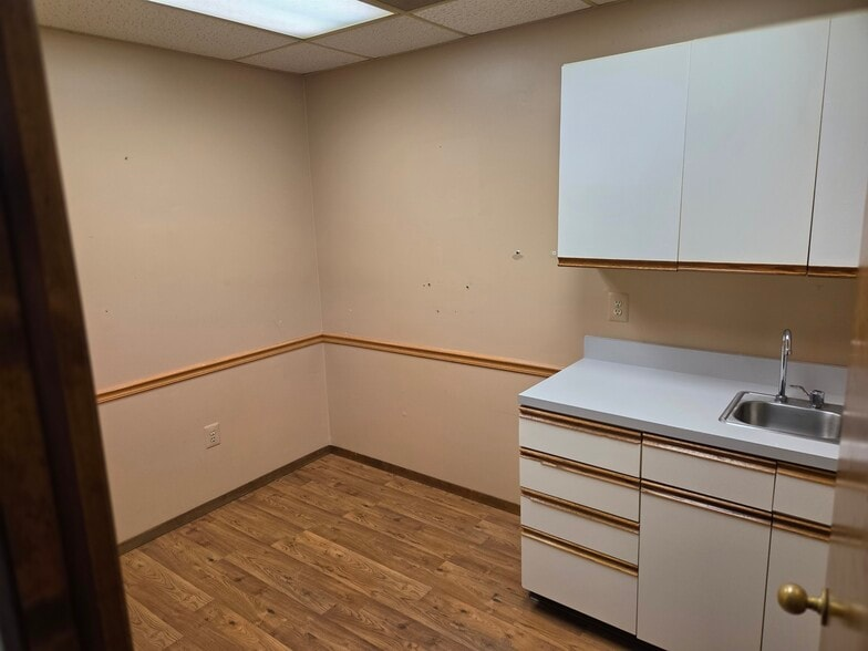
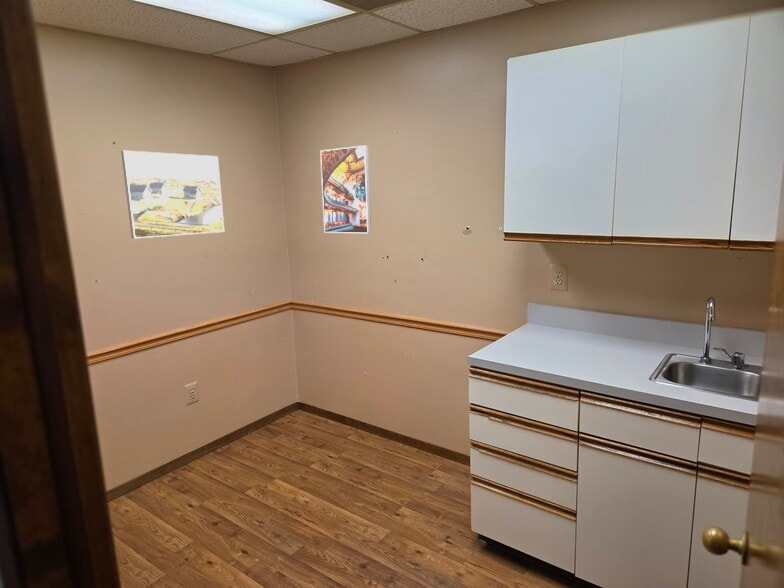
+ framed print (345, 191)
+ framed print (177, 194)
